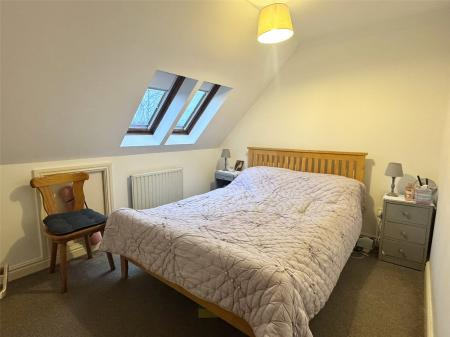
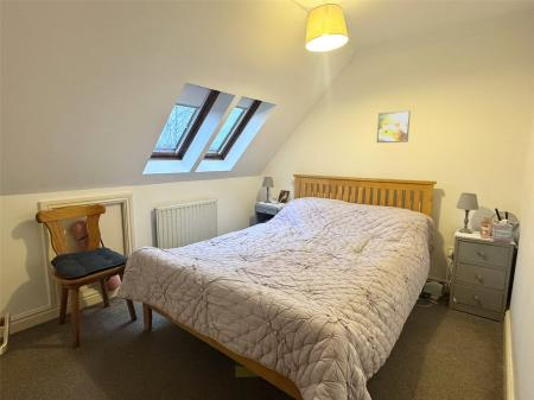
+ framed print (393, 127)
